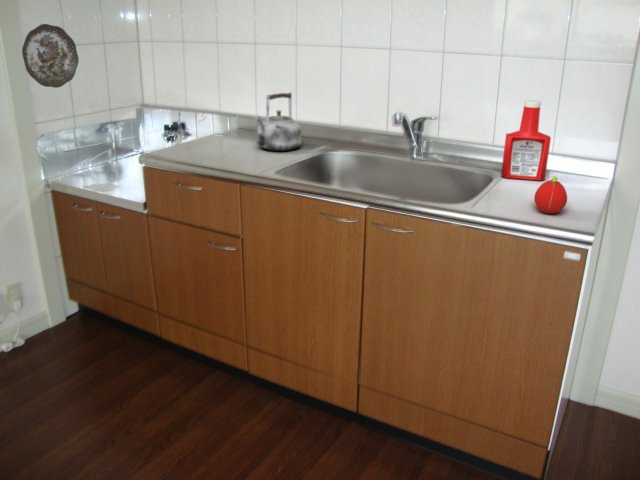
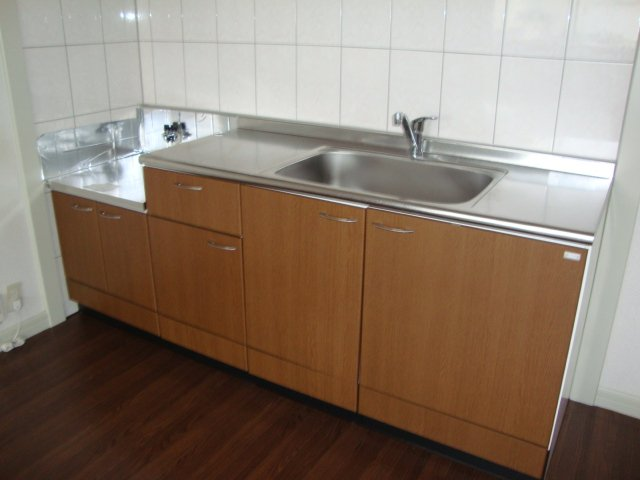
- kettle (275, 121)
- fruit (551, 194)
- decorative plate (49, 56)
- soap bottle (527, 140)
